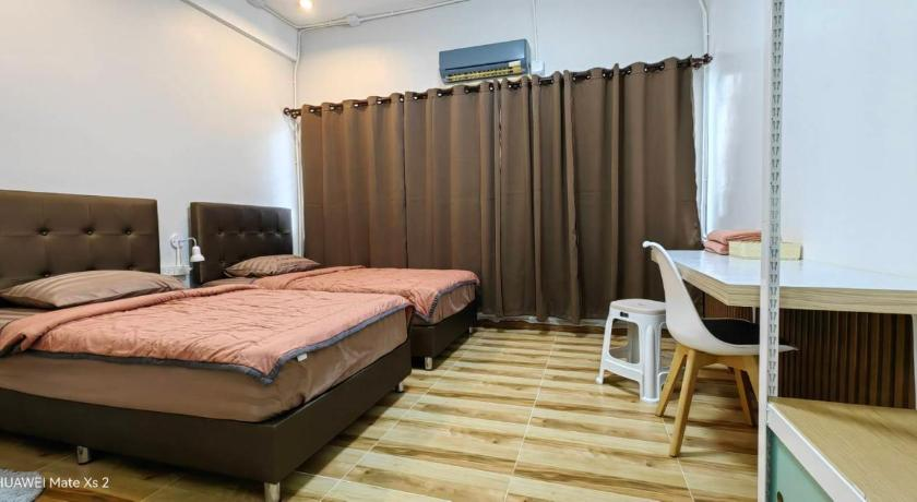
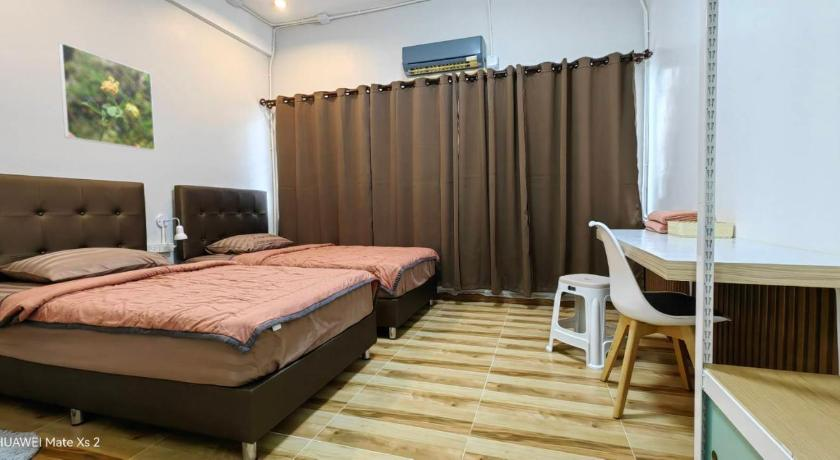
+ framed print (111, 102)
